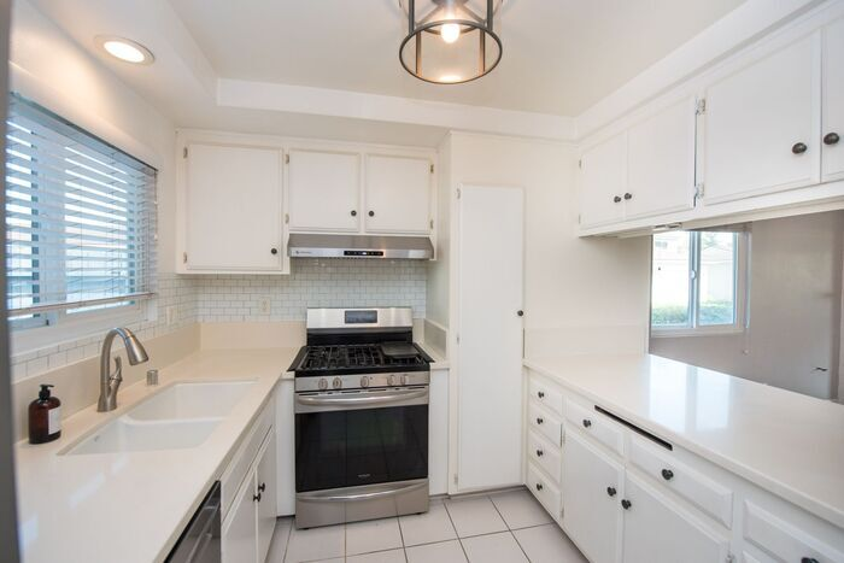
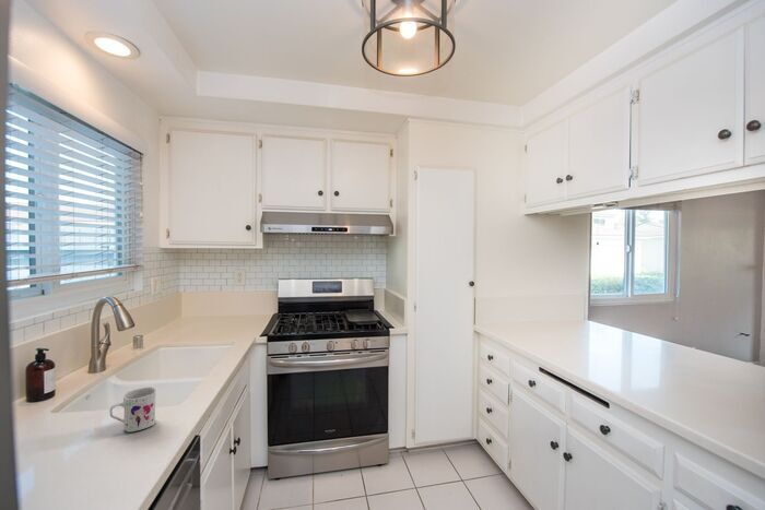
+ mug (133, 410)
